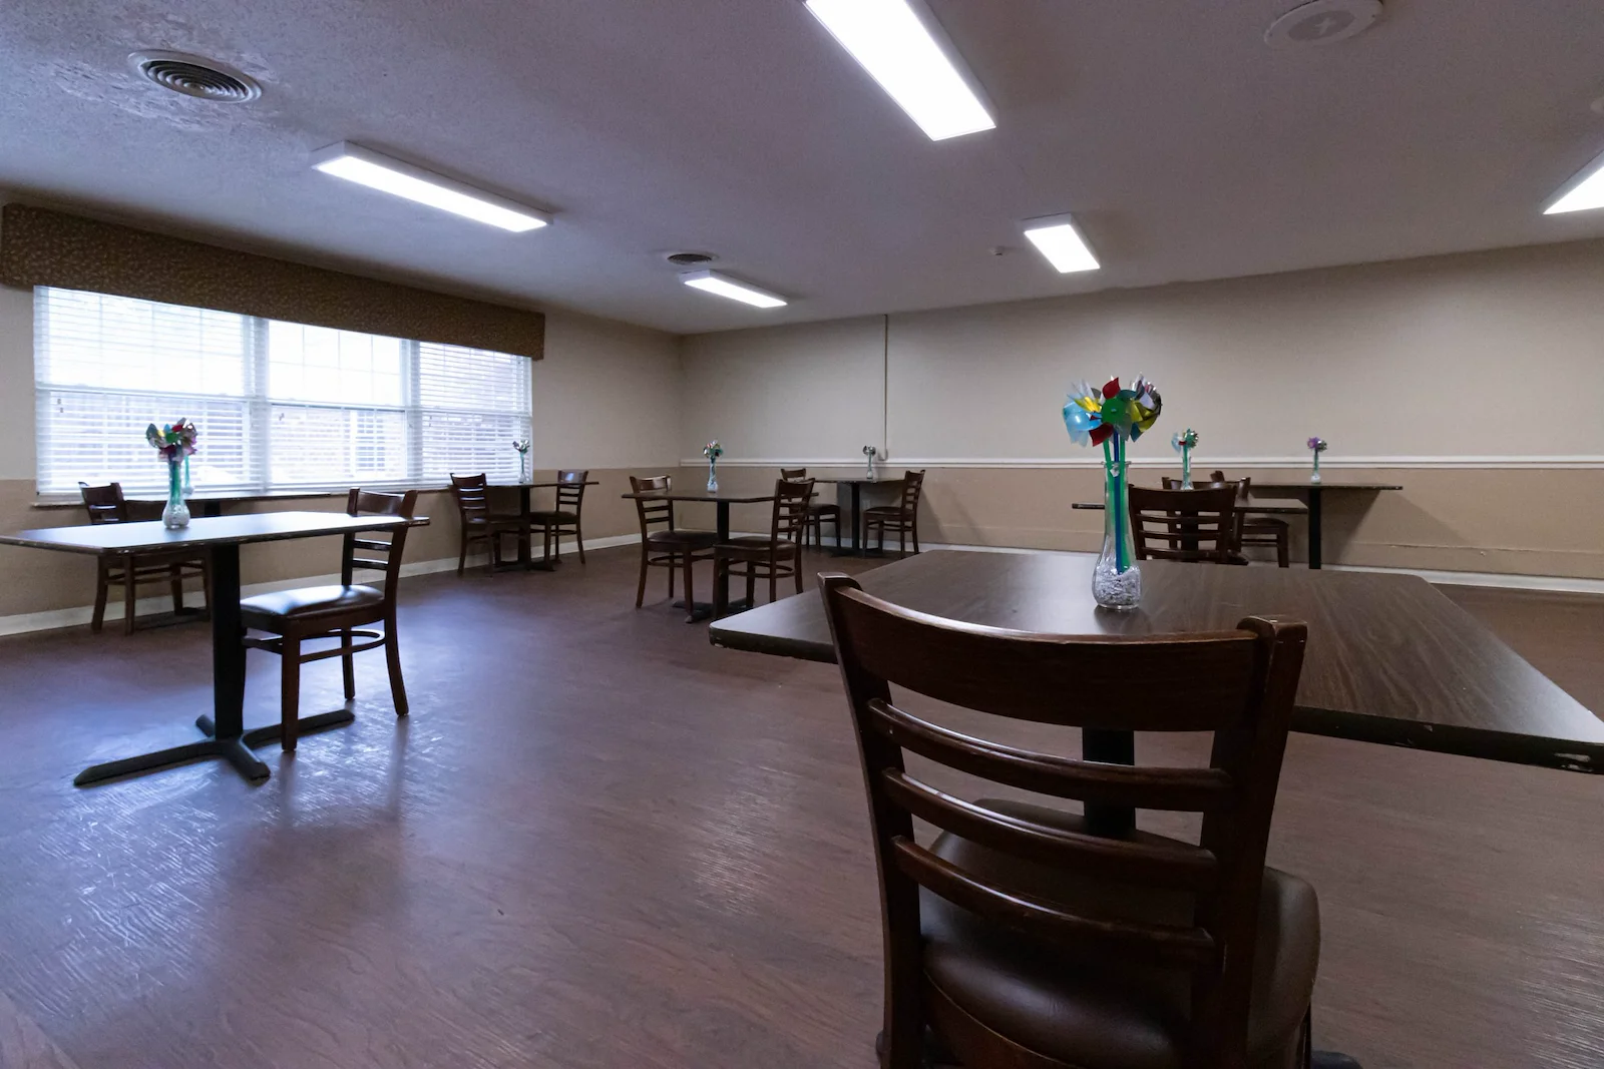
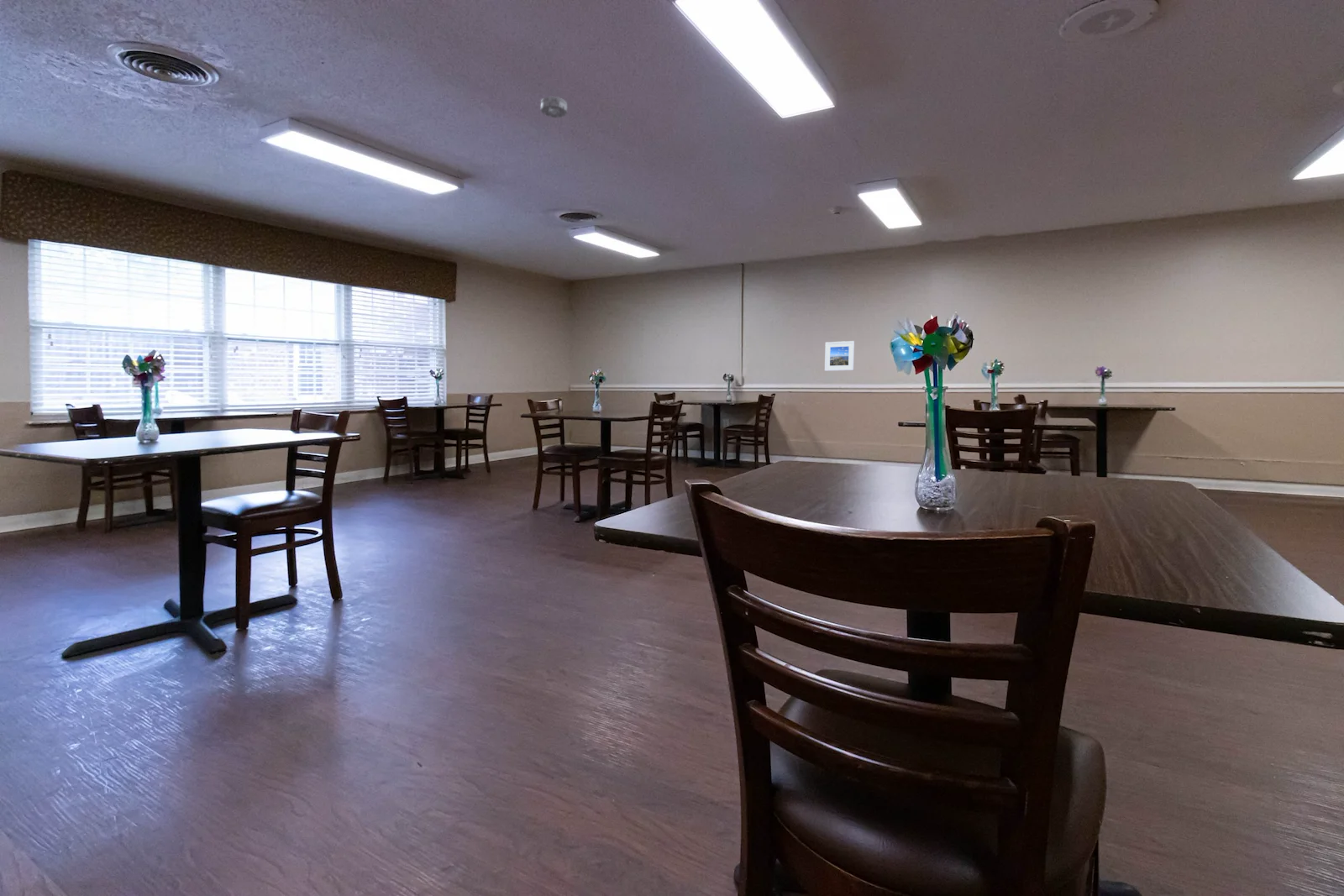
+ smoke detector (554, 106)
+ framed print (839, 356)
